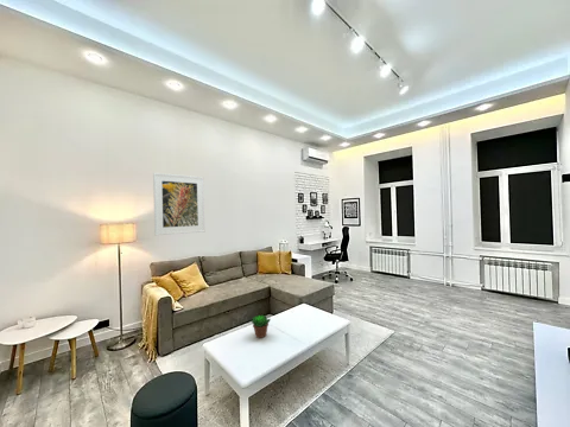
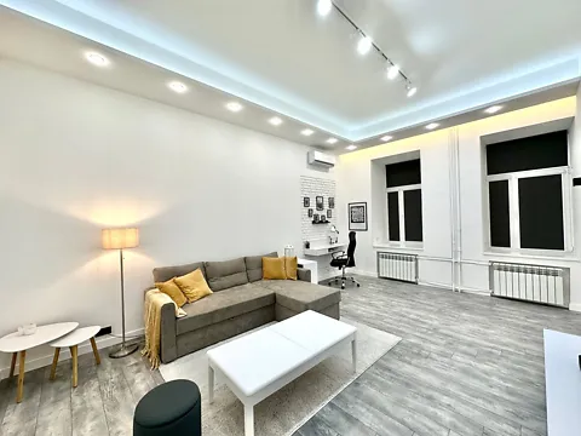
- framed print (180, 204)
- succulent plant (260, 325)
